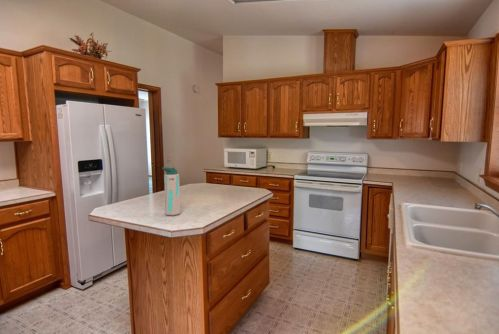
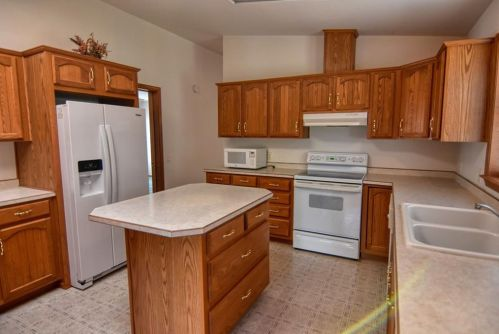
- water bottle (171, 190)
